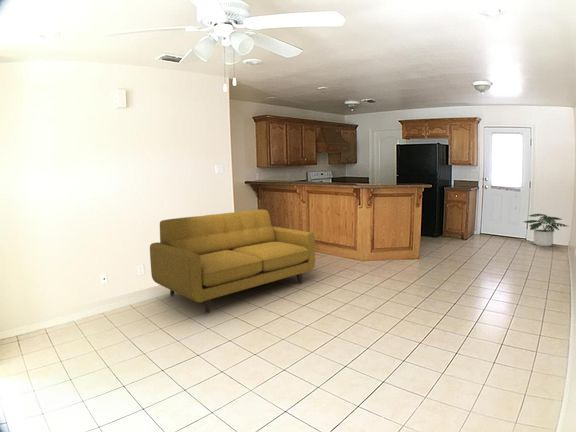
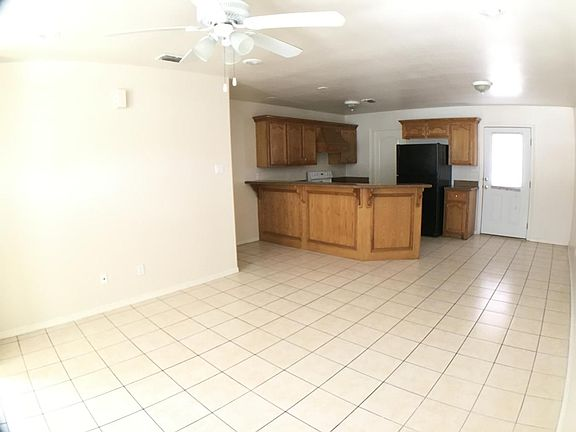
- sofa (237, 252)
- potted plant (544, 230)
